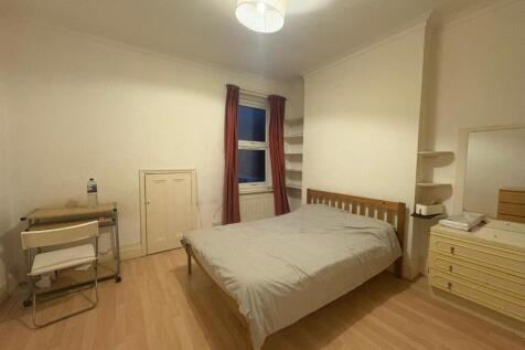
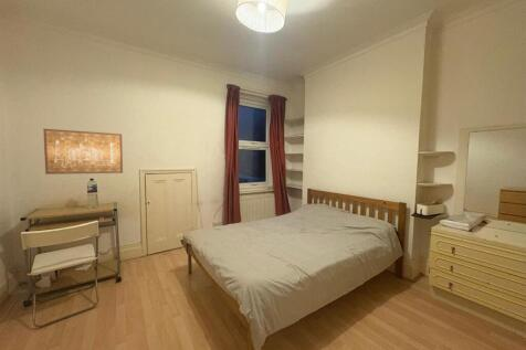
+ wall art (86, 152)
